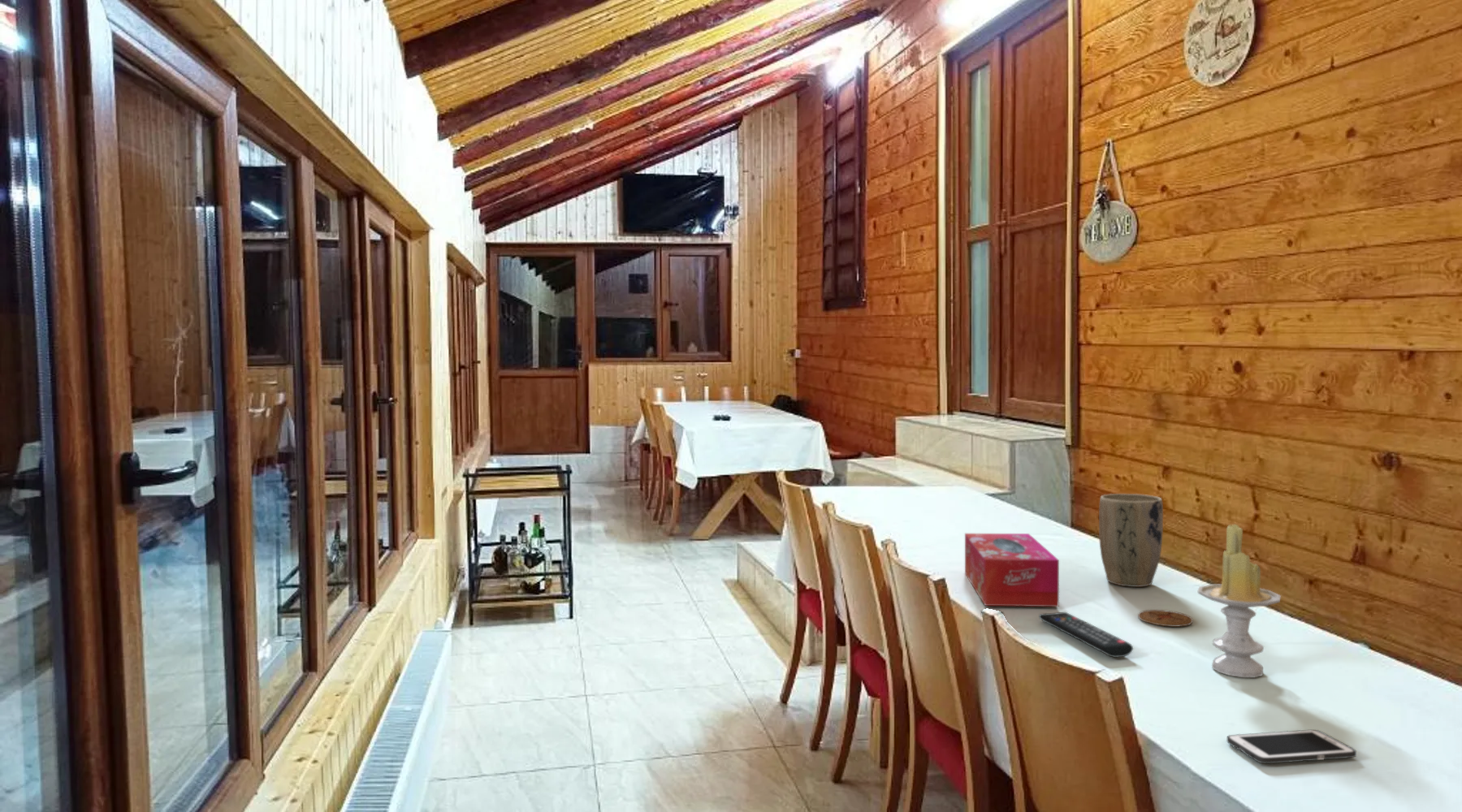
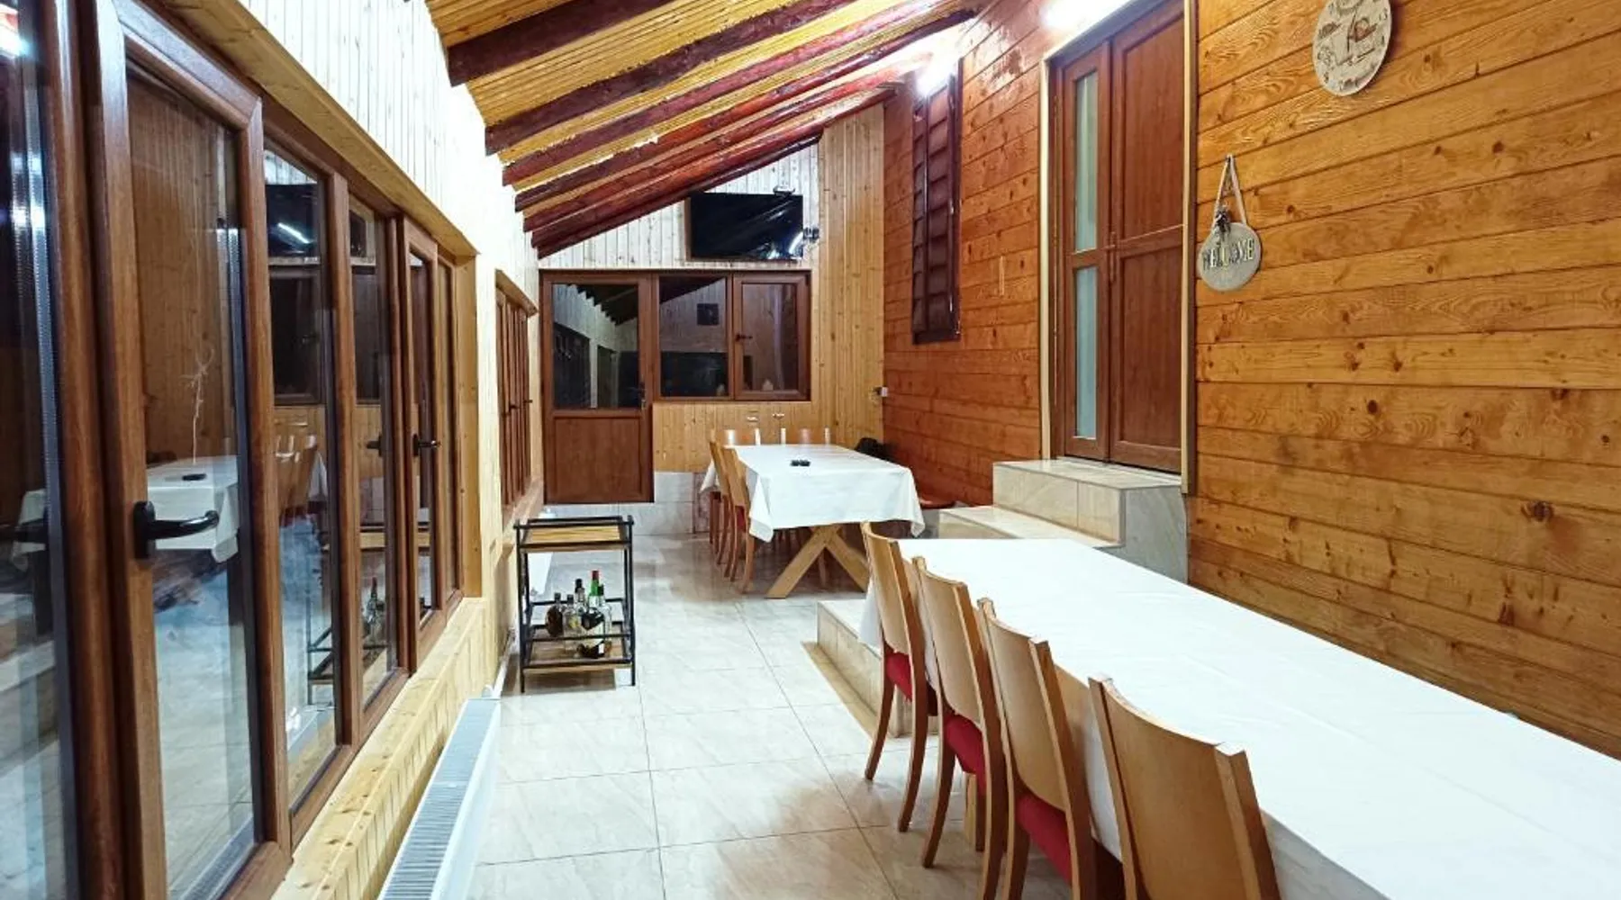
- coaster (1165, 617)
- remote control (1083, 633)
- candle (1238, 598)
- plant pot (1130, 539)
- cell phone (1290, 746)
- tissue box (1008, 567)
